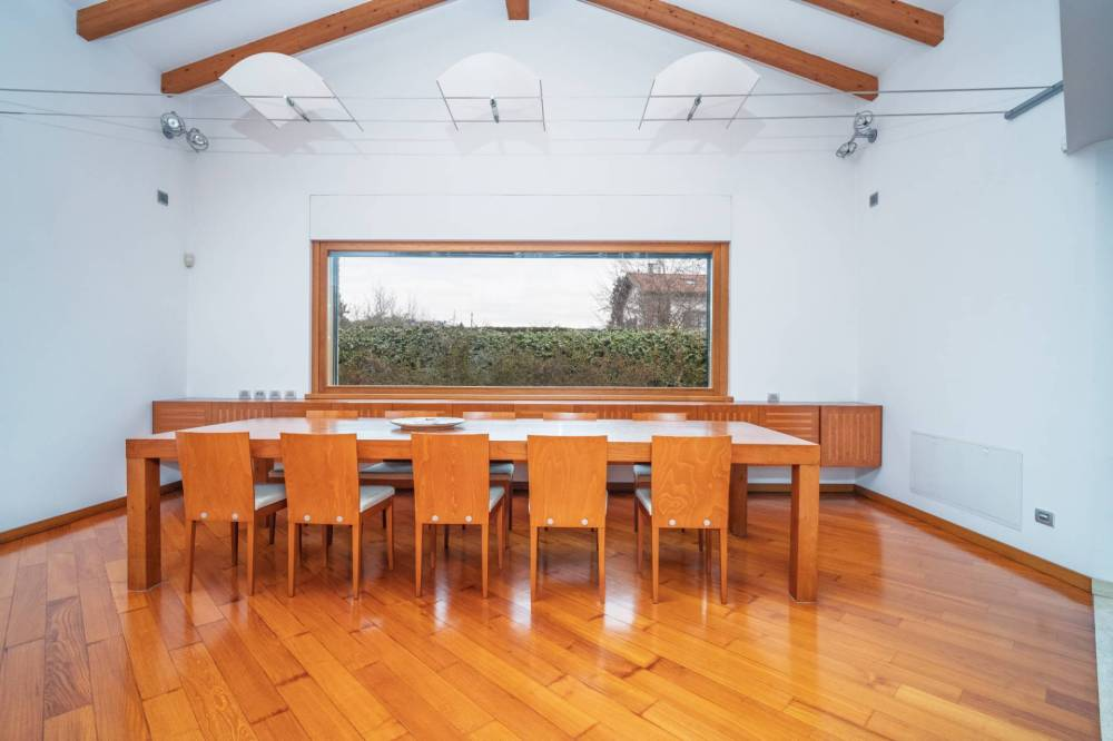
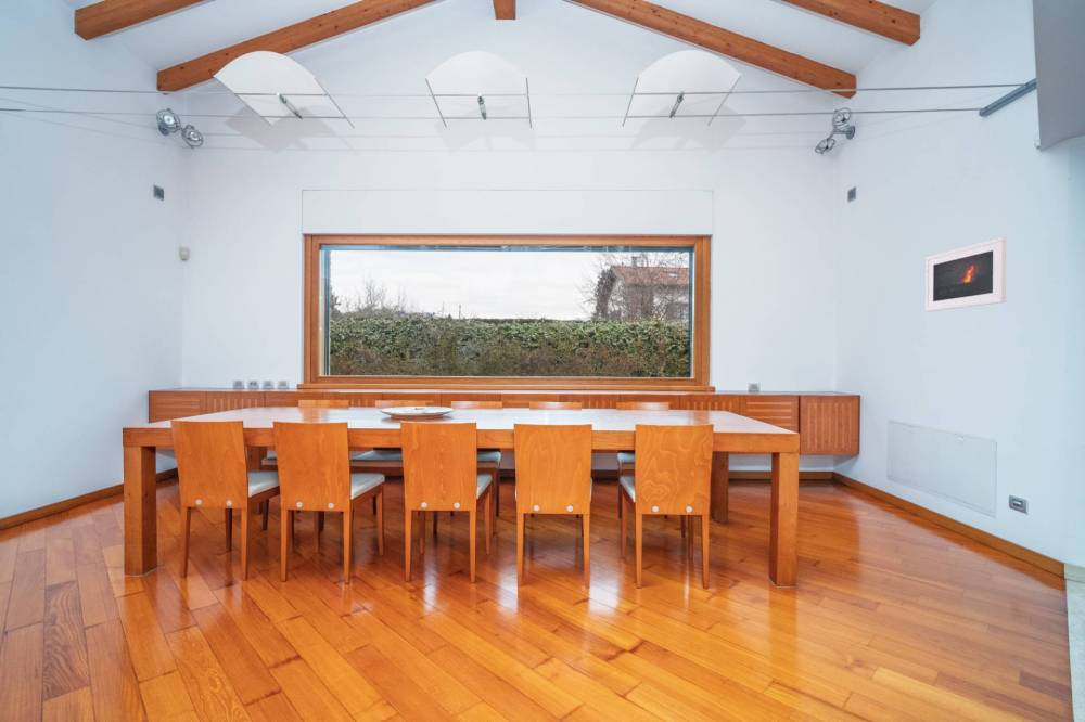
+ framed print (961, 278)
